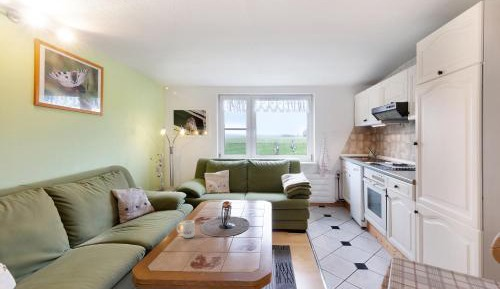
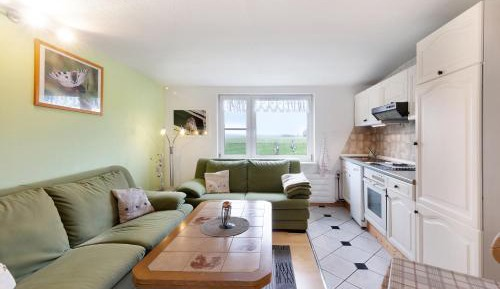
- mug (185, 228)
